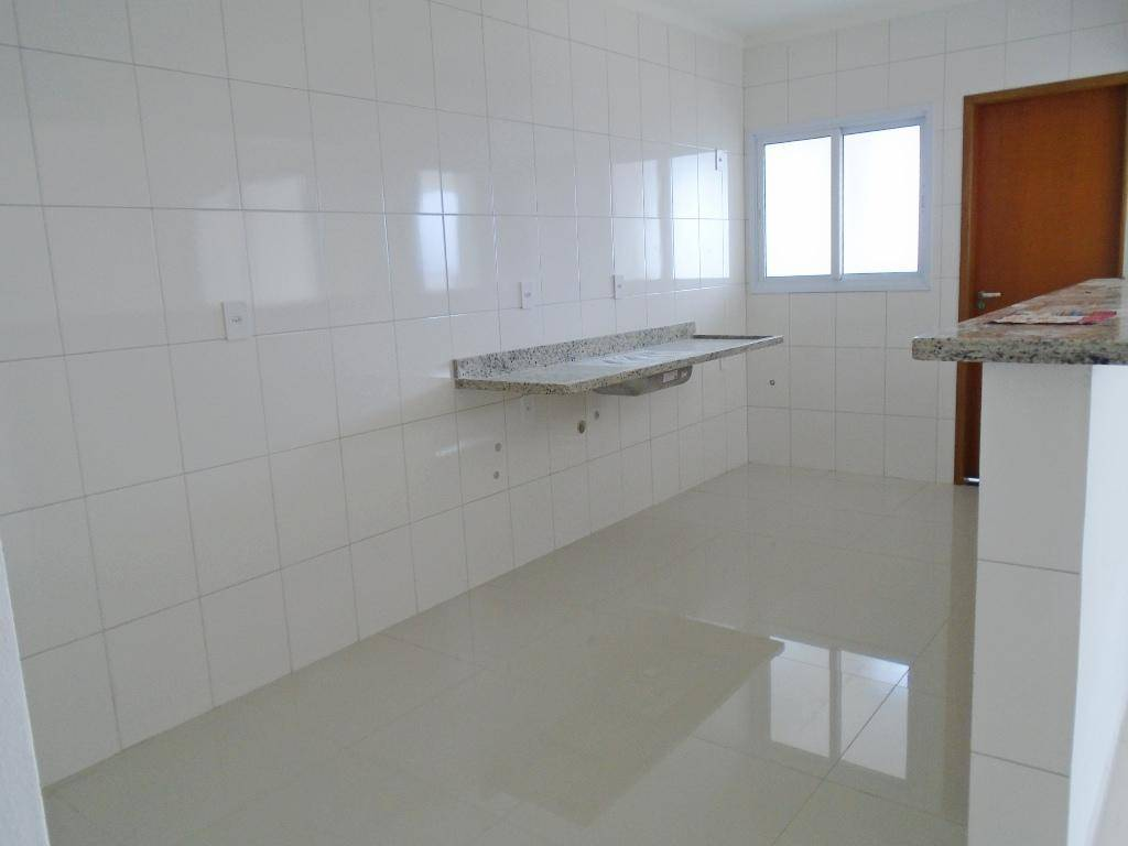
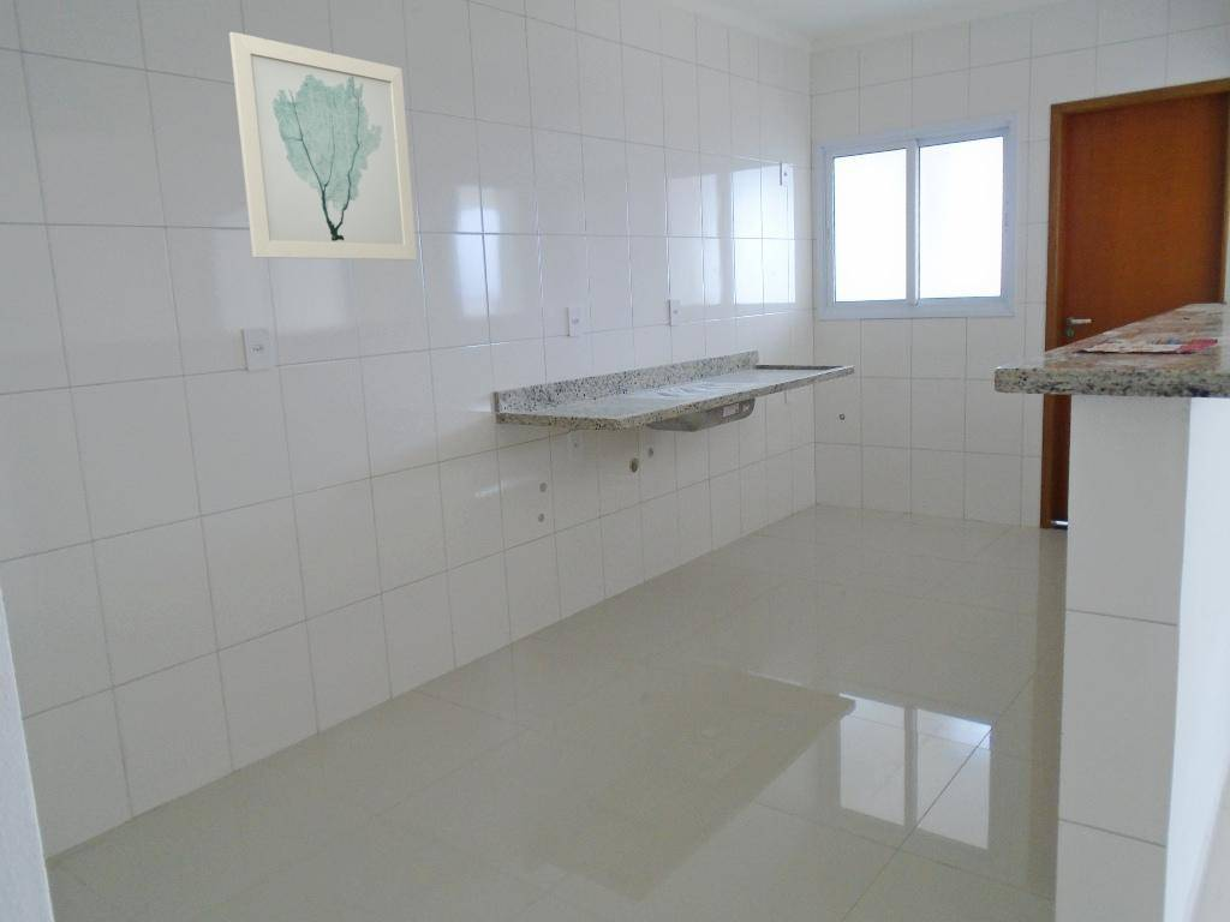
+ wall art (332, 156)
